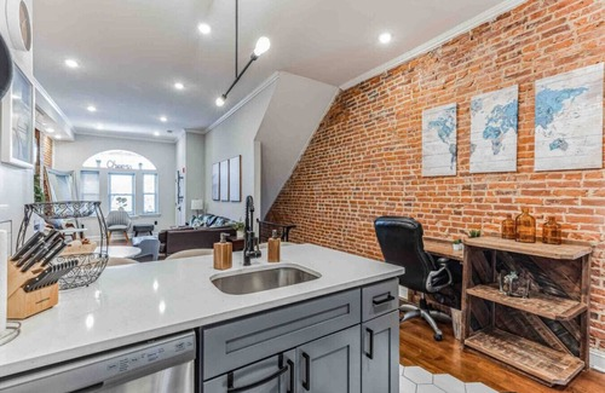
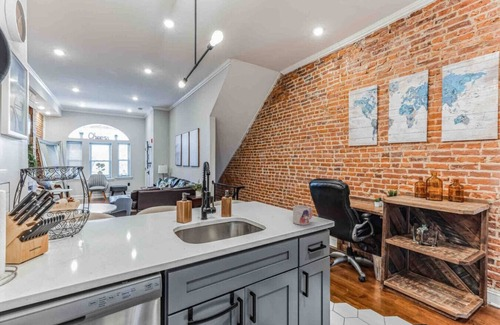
+ mug (303, 214)
